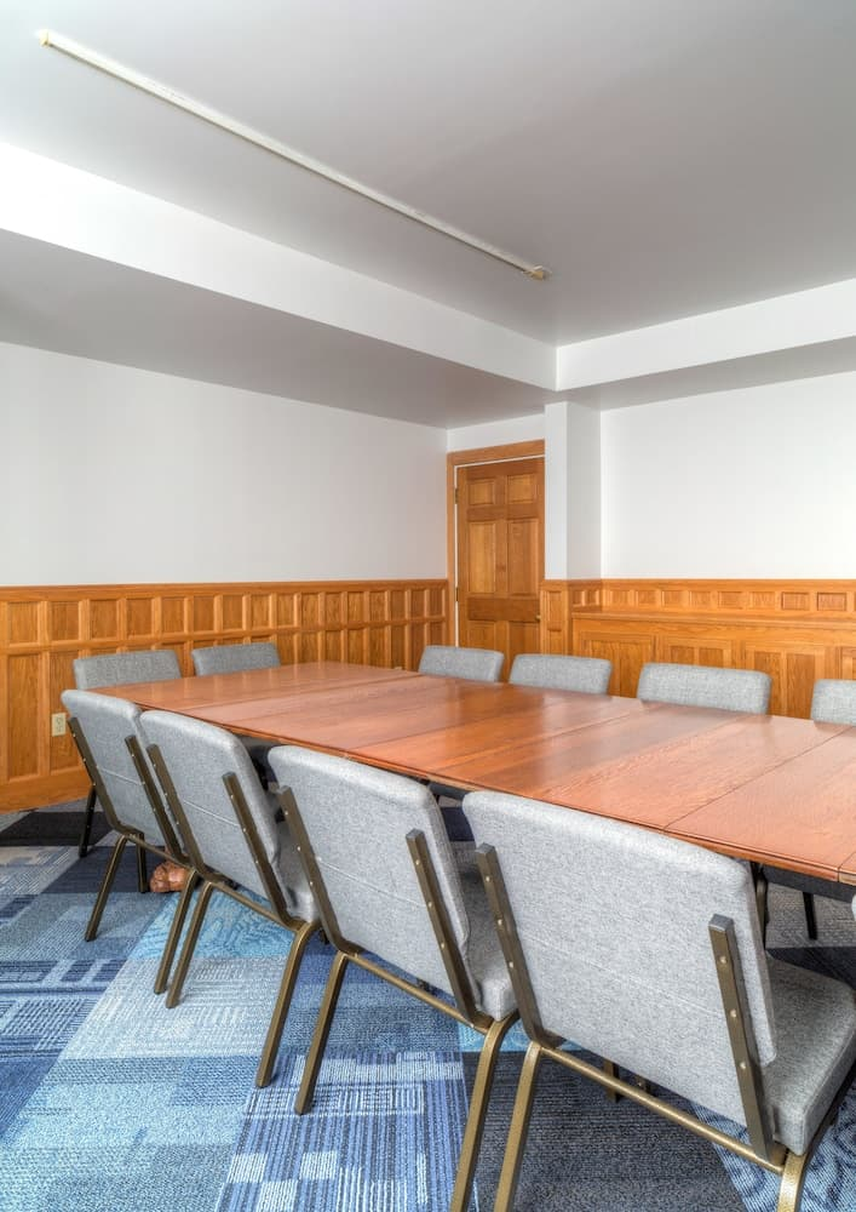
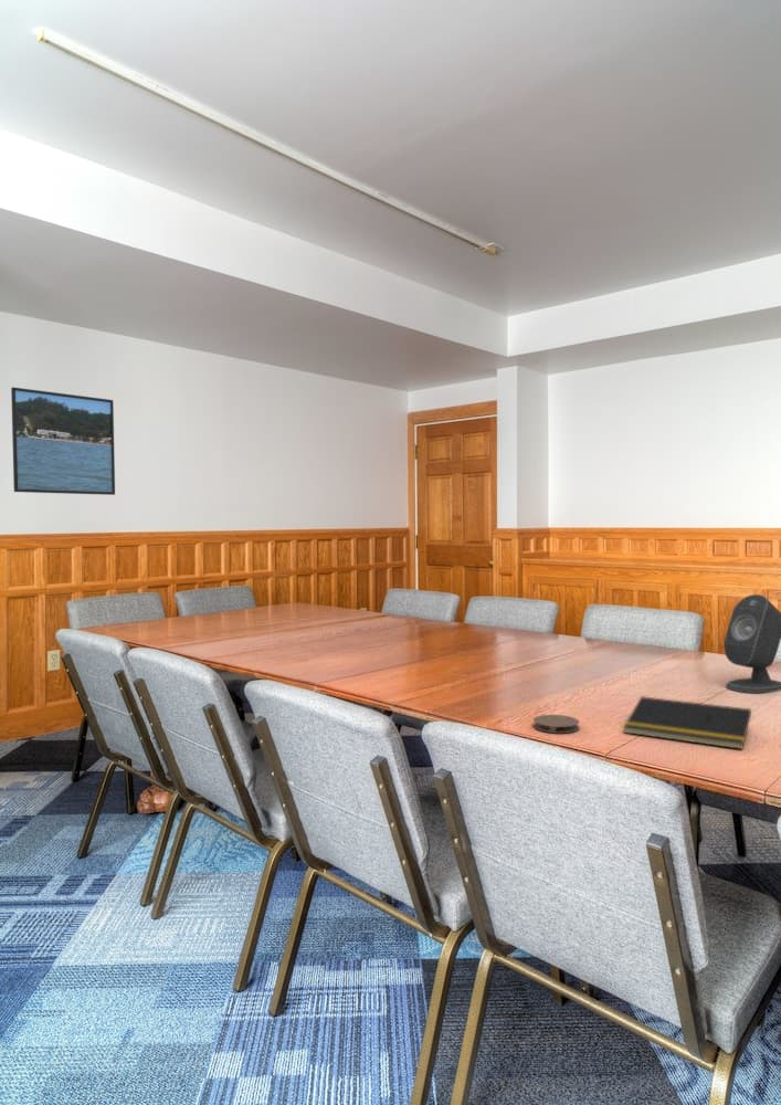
+ speaker (756, 640)
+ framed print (65, 443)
+ notepad (687, 720)
+ coaster (556, 723)
